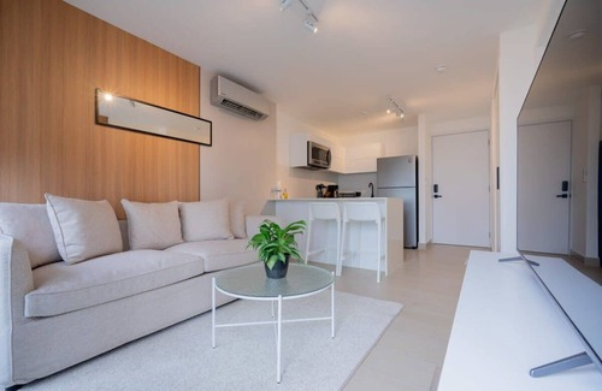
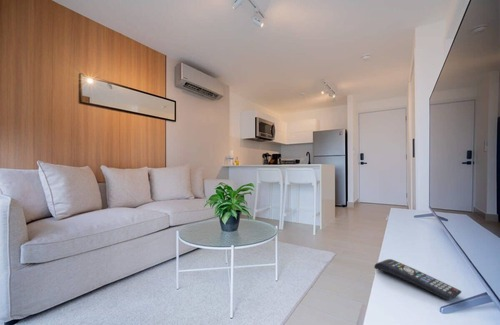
+ remote control (412, 276)
